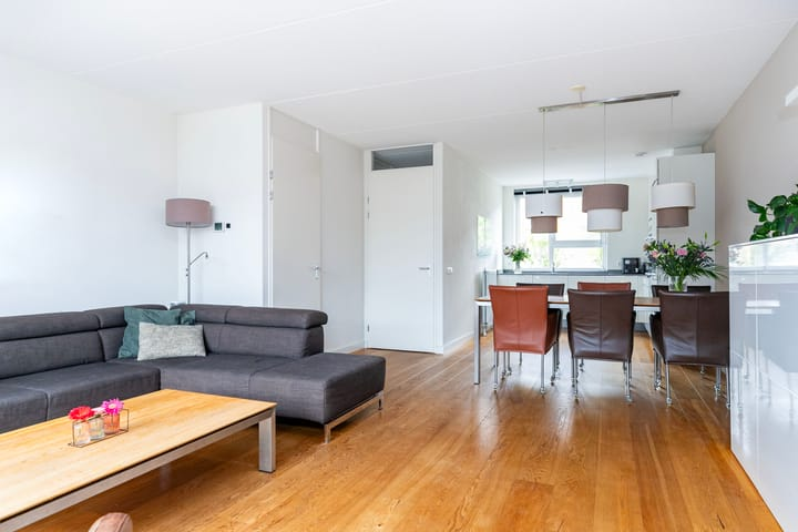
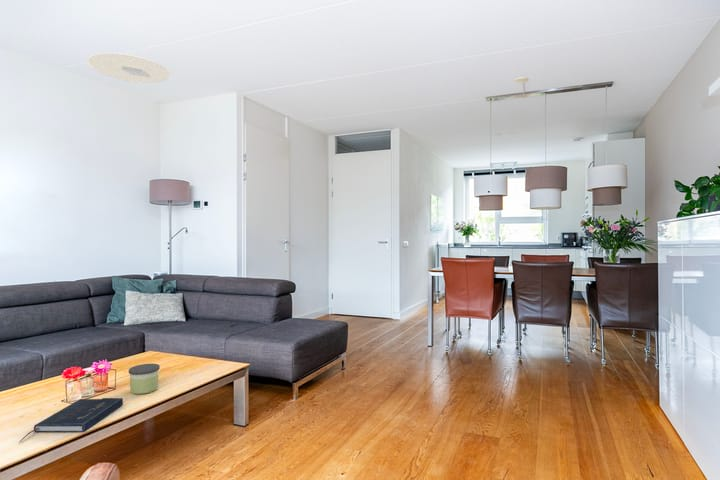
+ book (73, 418)
+ ceiling light (130, 65)
+ candle (144, 378)
